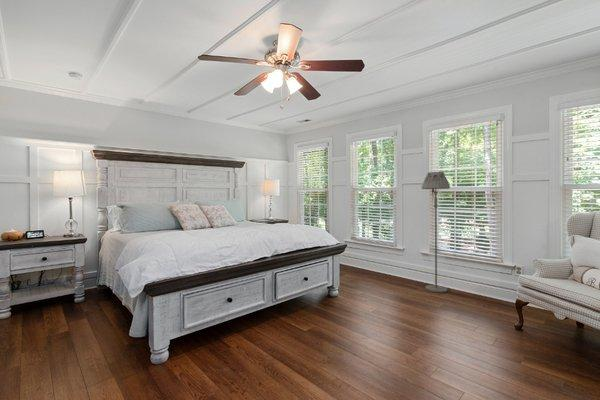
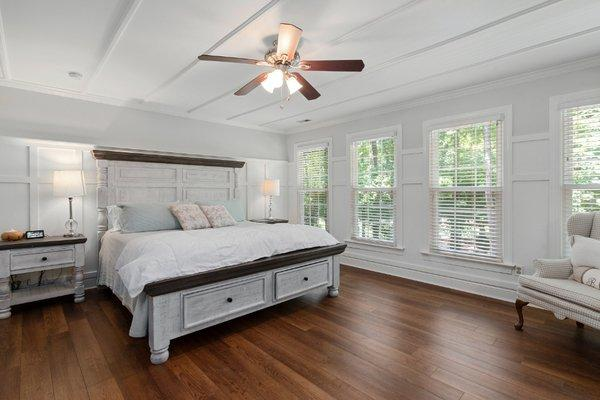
- floor lamp (435, 230)
